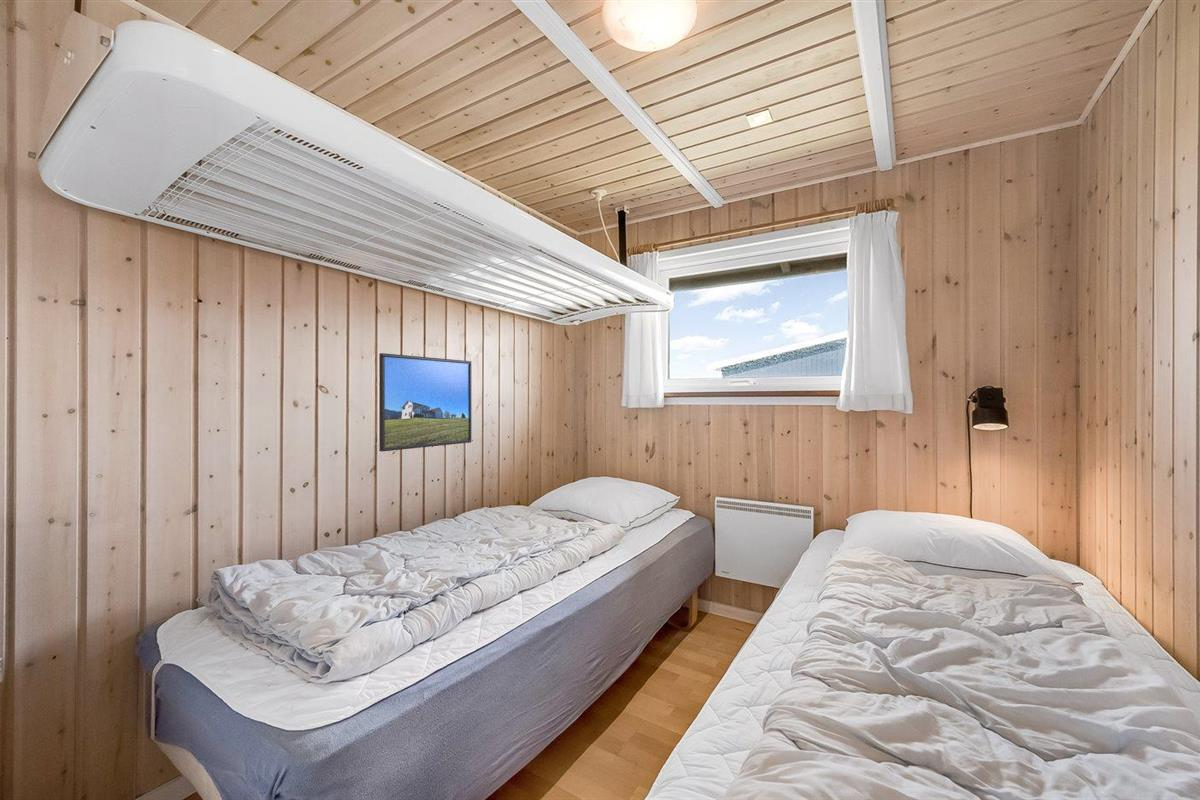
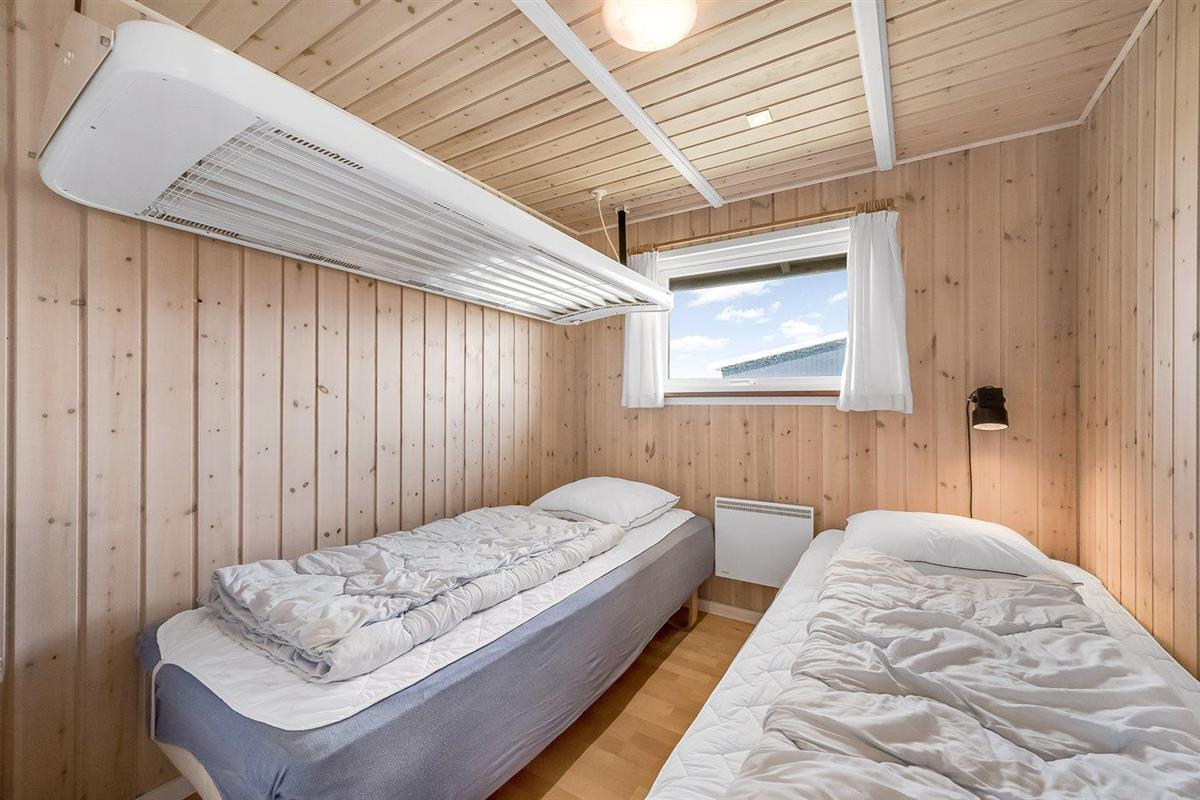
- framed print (429, 402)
